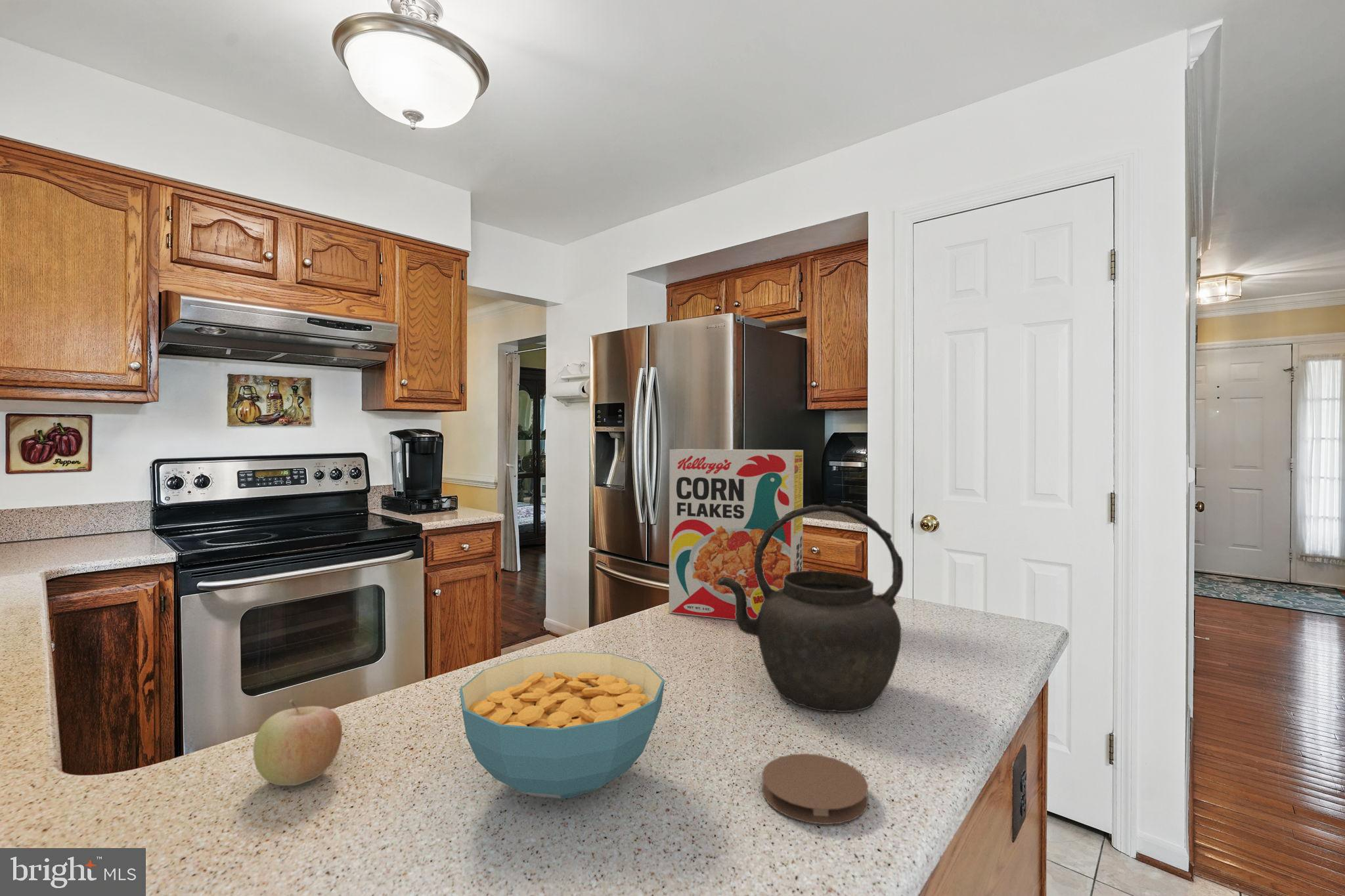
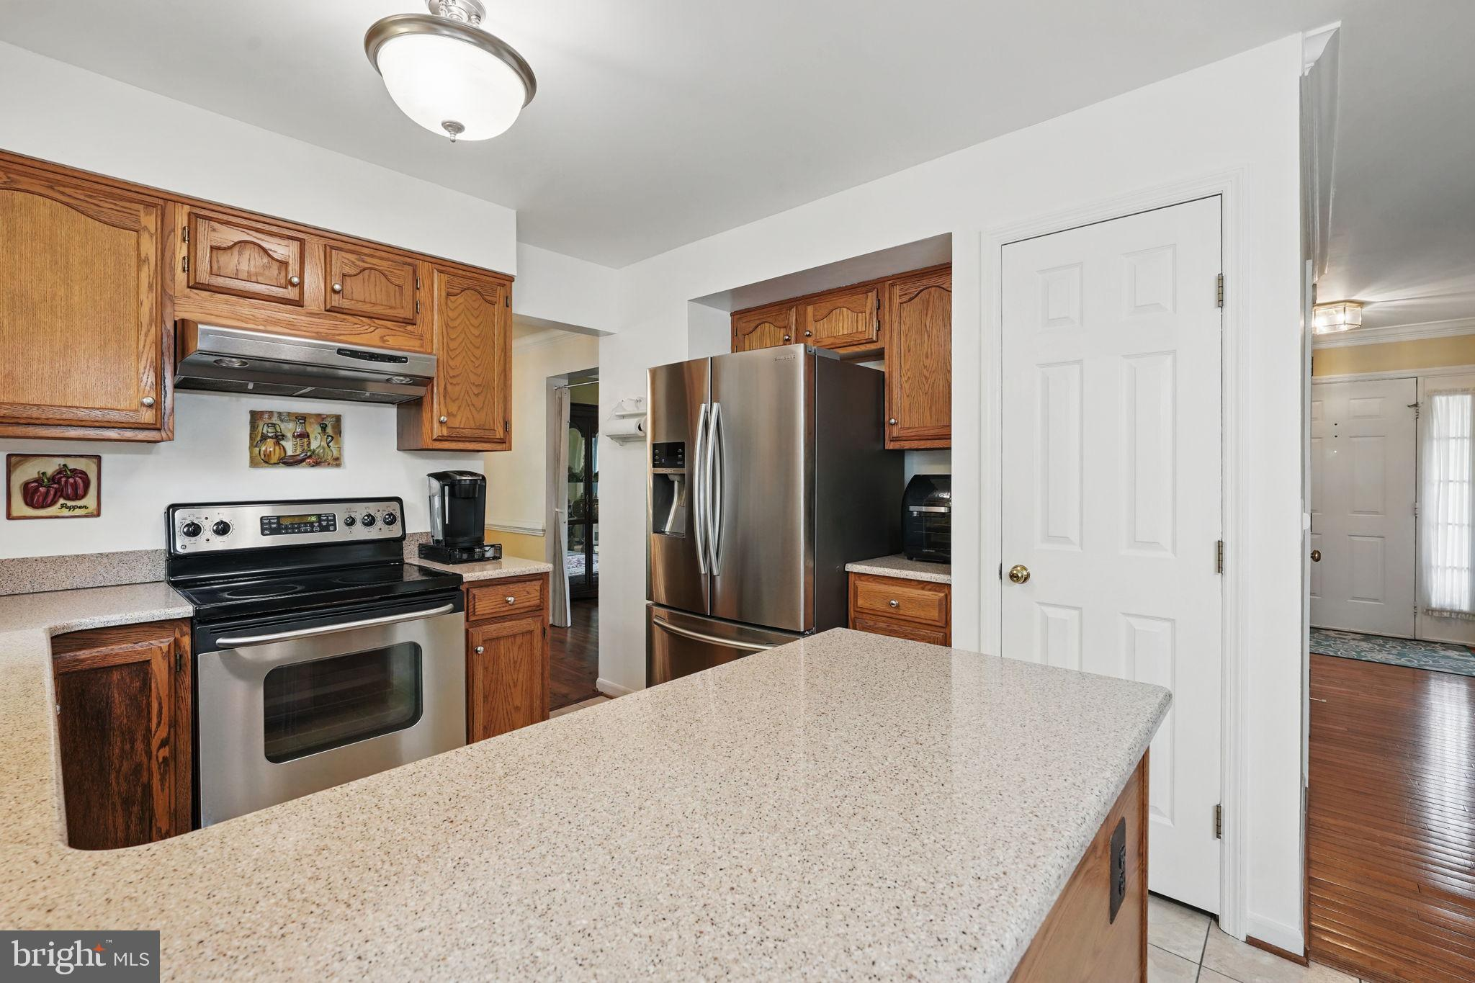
- cereal bowl (563, 733)
- fruit (299, 738)
- coaster (814, 786)
- cereal box (736, 531)
- kettle (808, 598)
